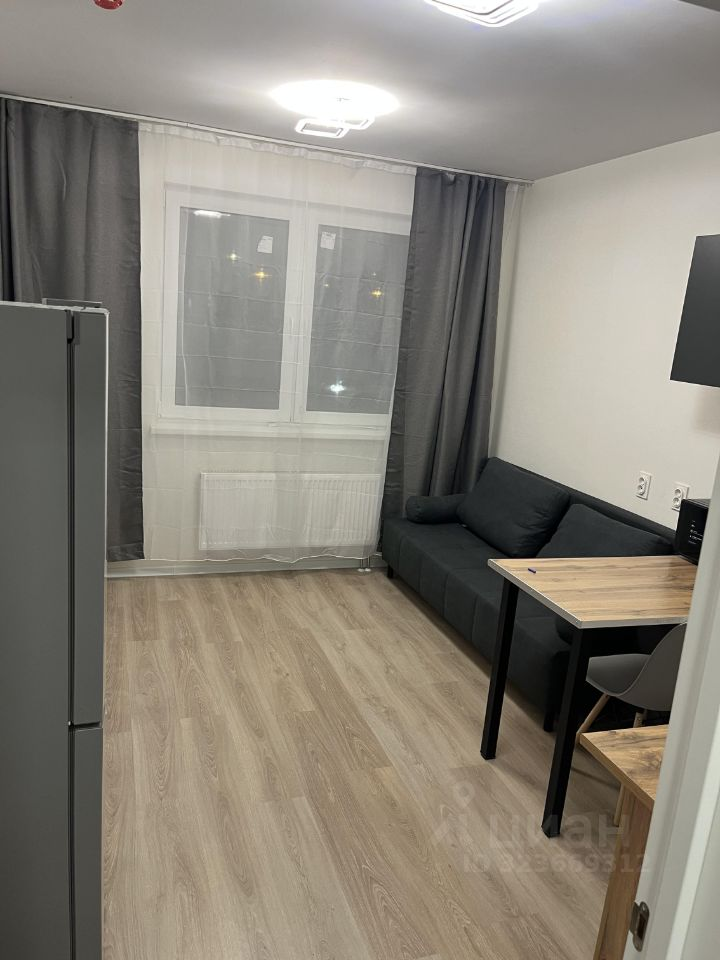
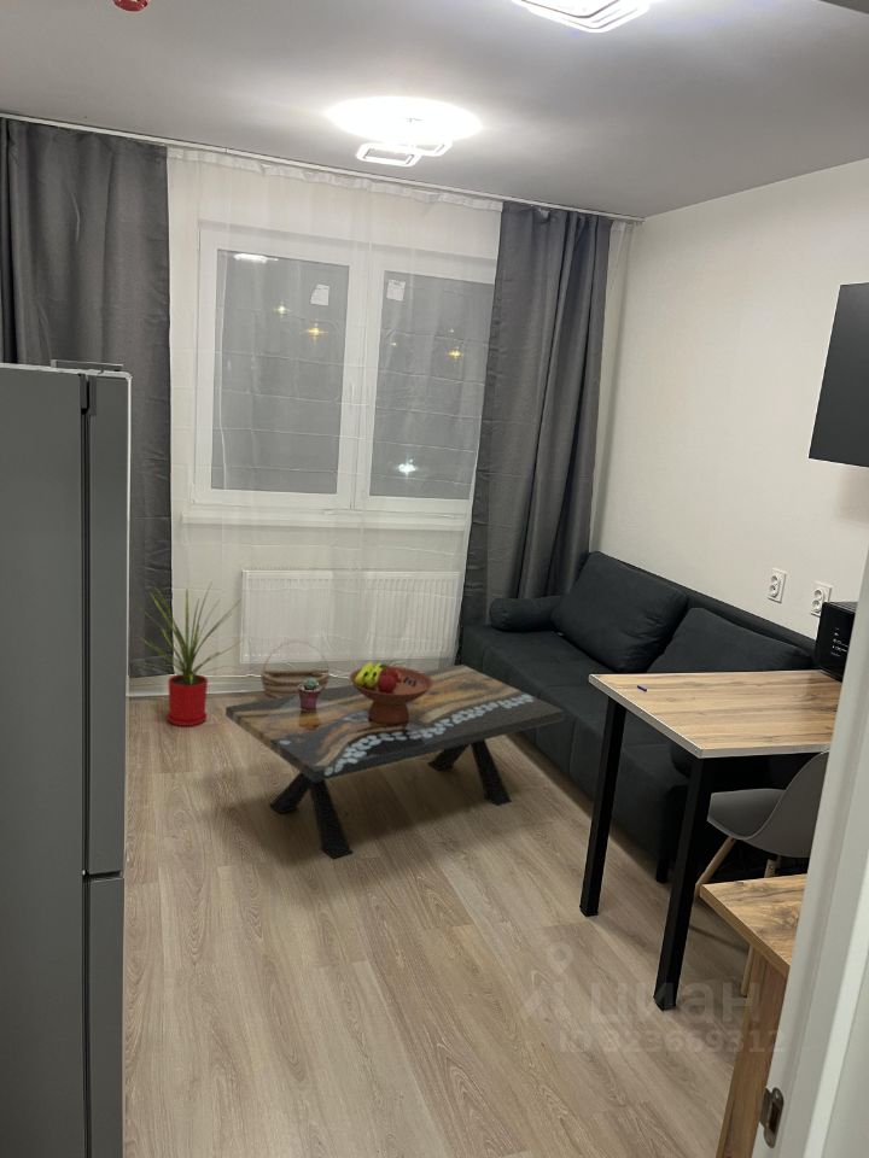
+ coffee table (397, 756)
+ basket (296, 672)
+ potted succulent (309, 692)
+ house plant (188, 654)
+ fruit bowl (390, 690)
